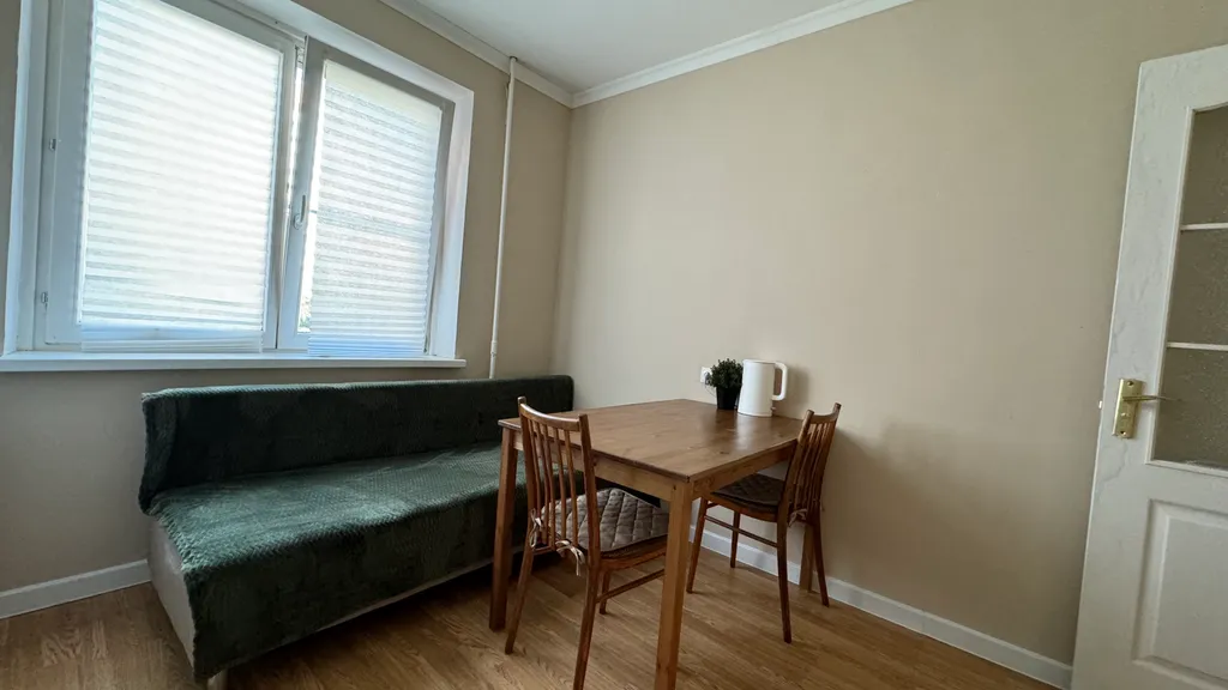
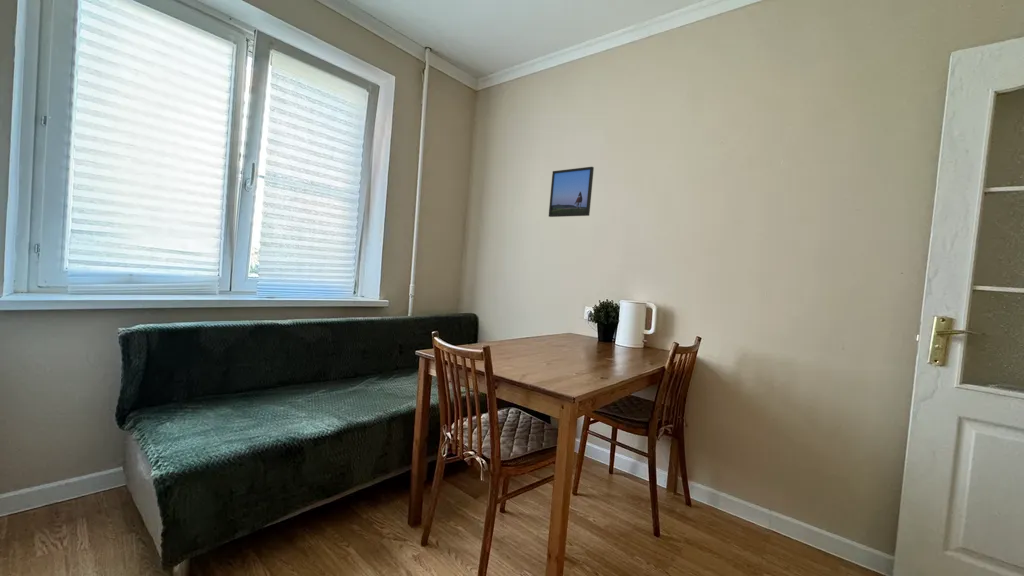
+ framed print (570, 192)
